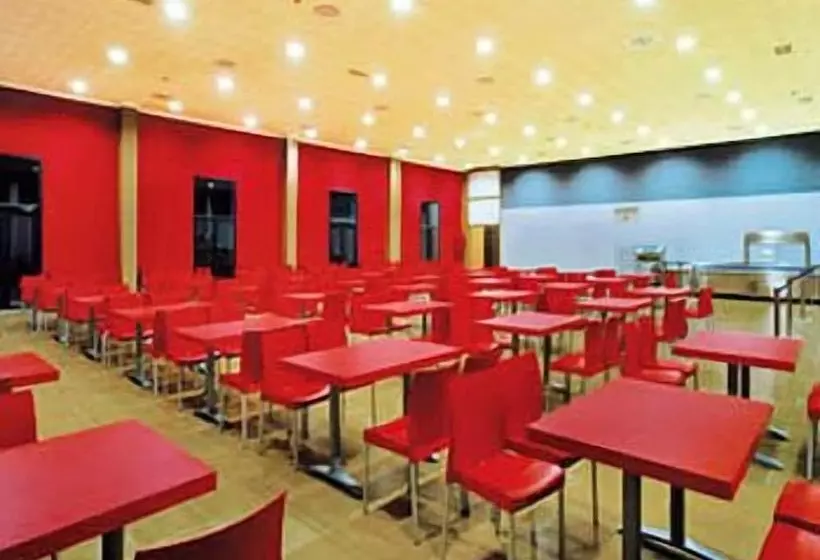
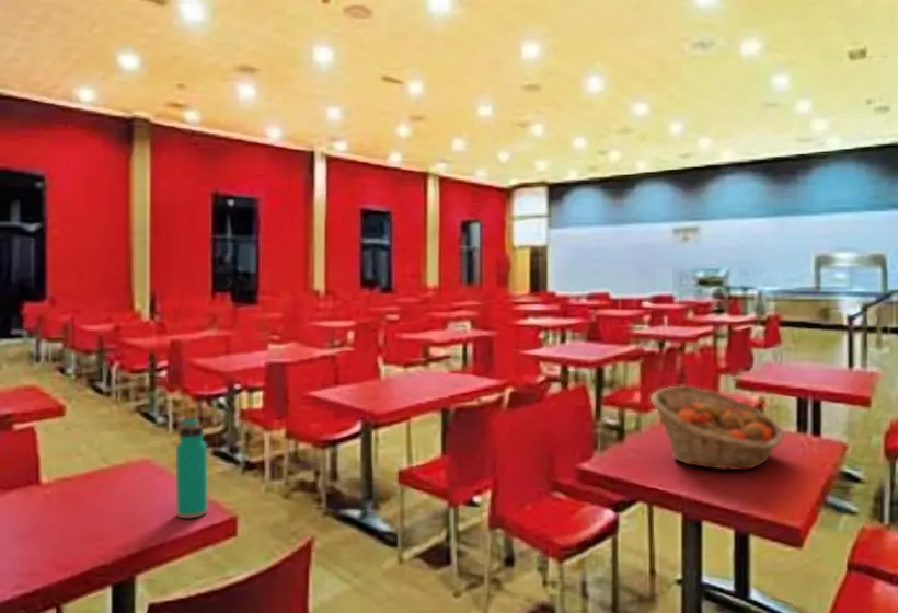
+ water bottle (192, 465)
+ fruit basket (714, 425)
